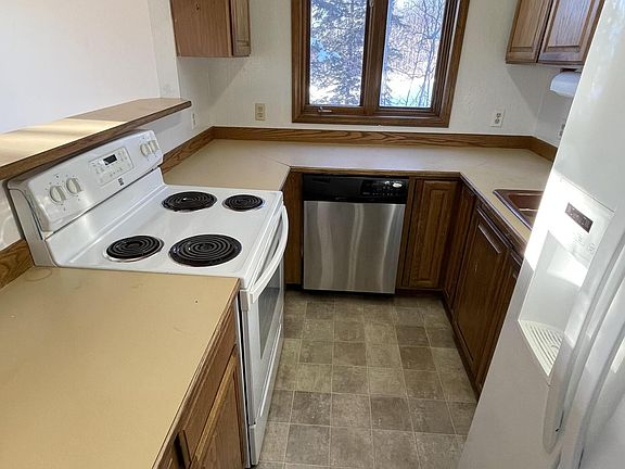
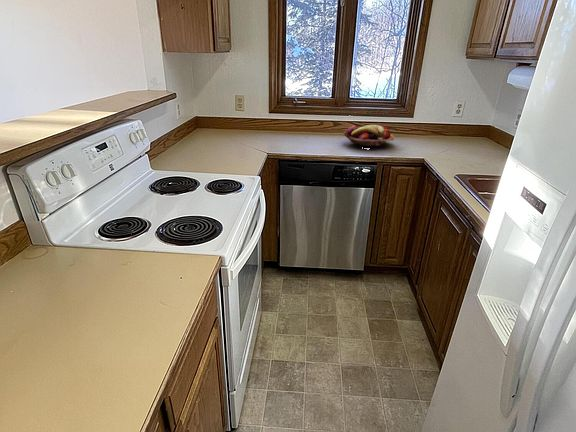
+ fruit basket (369, 134)
